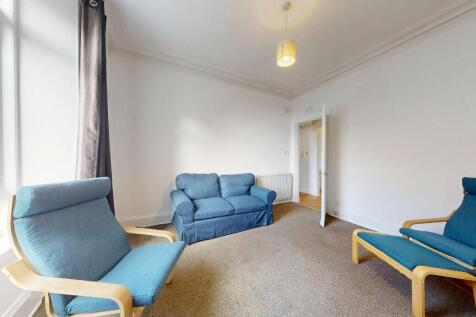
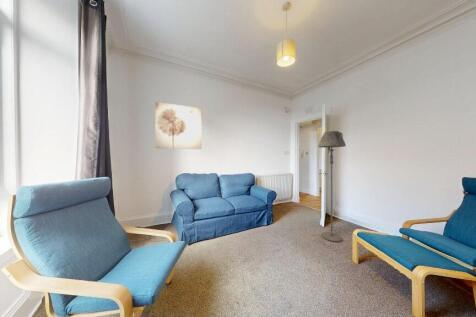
+ floor lamp (331, 184)
+ wall art (179, 127)
